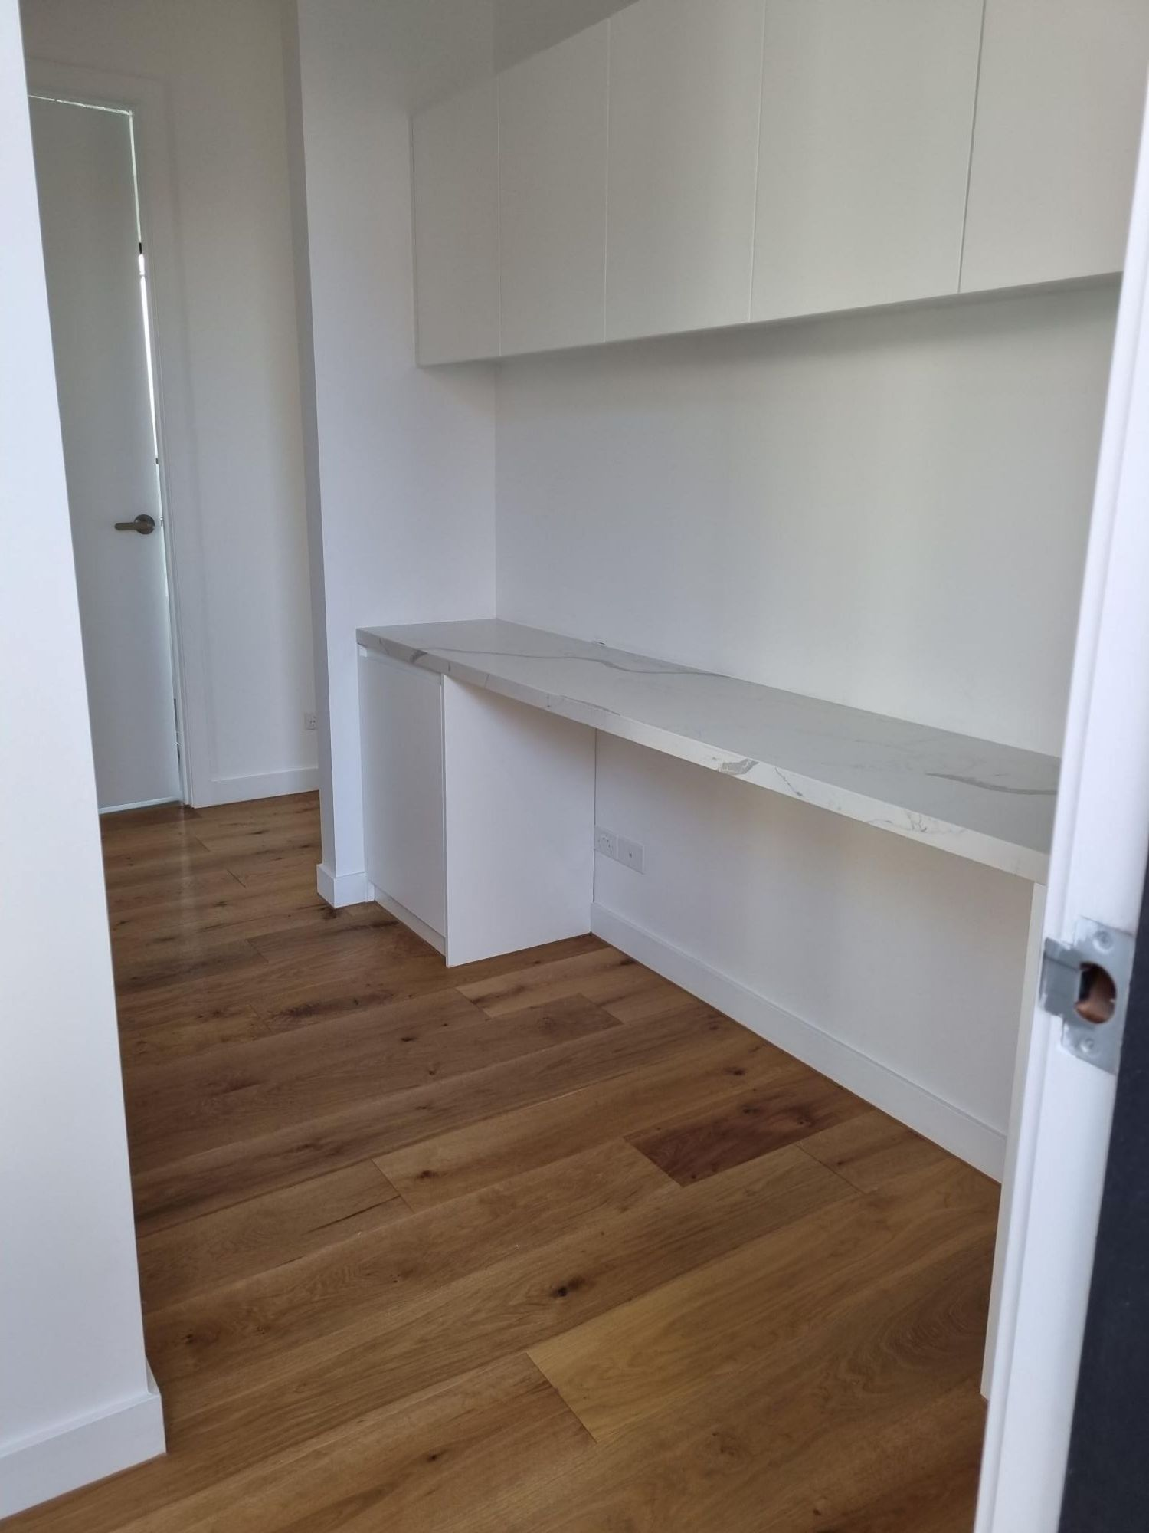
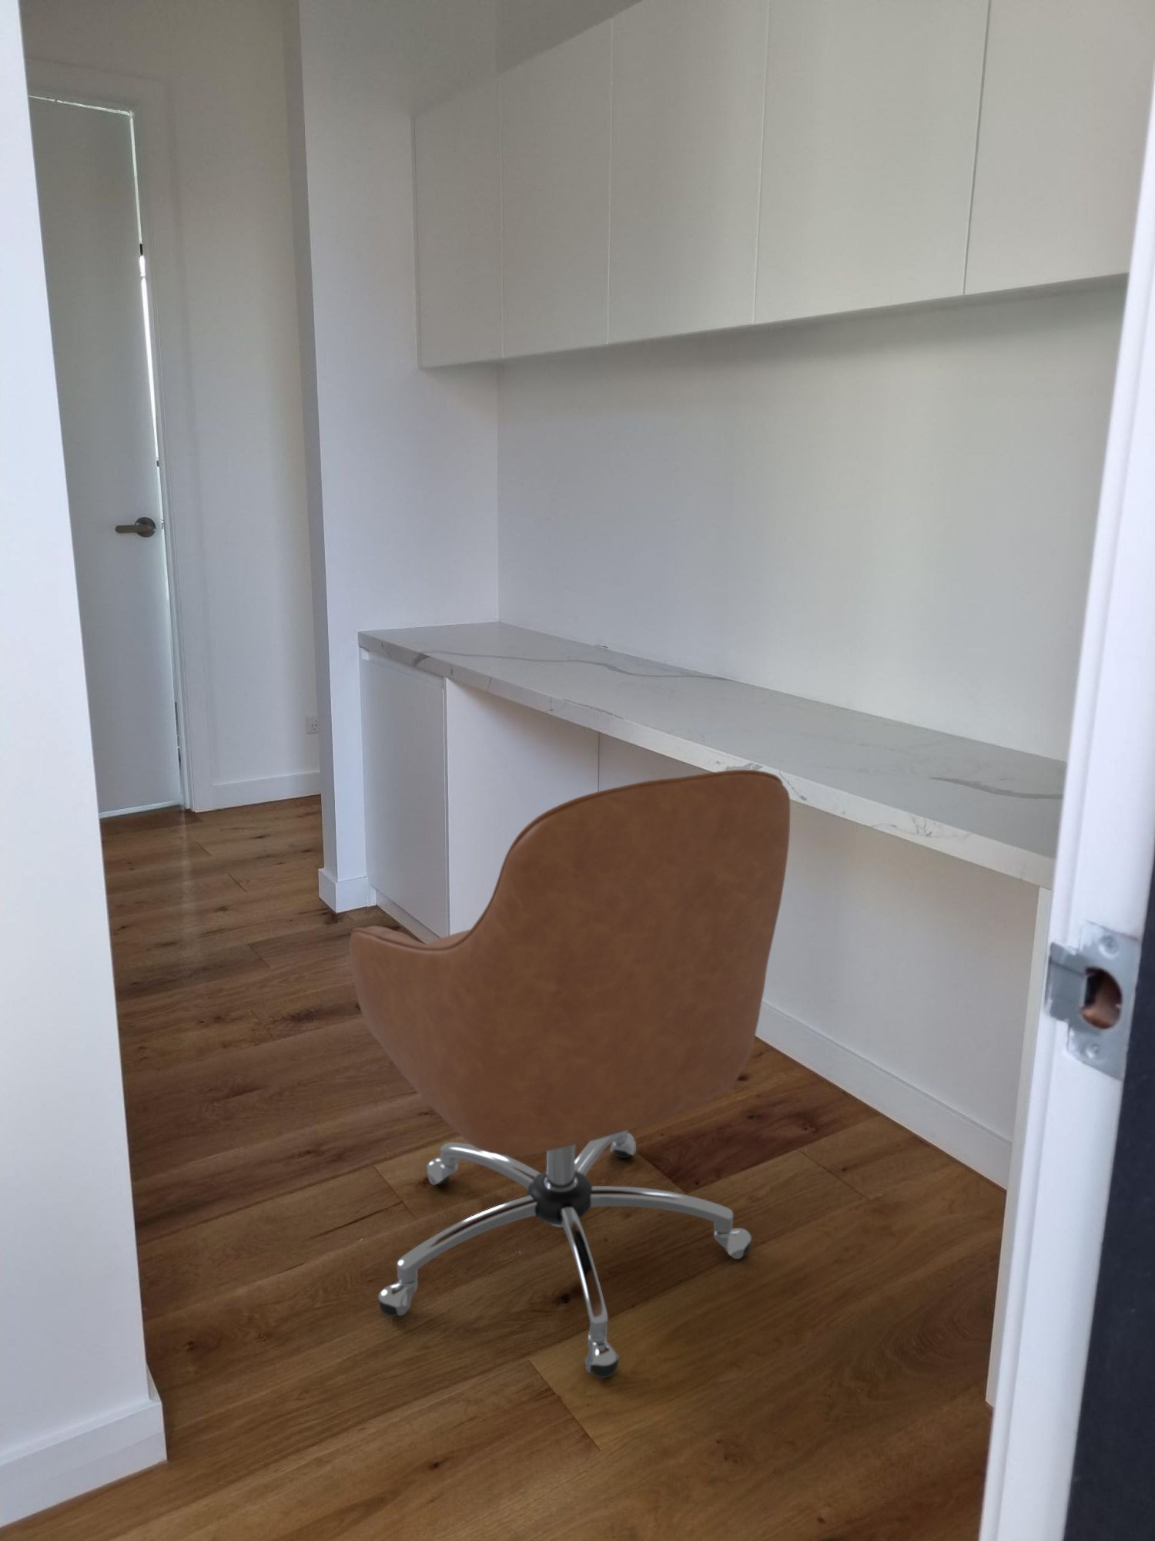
+ chair (554, 1010)
